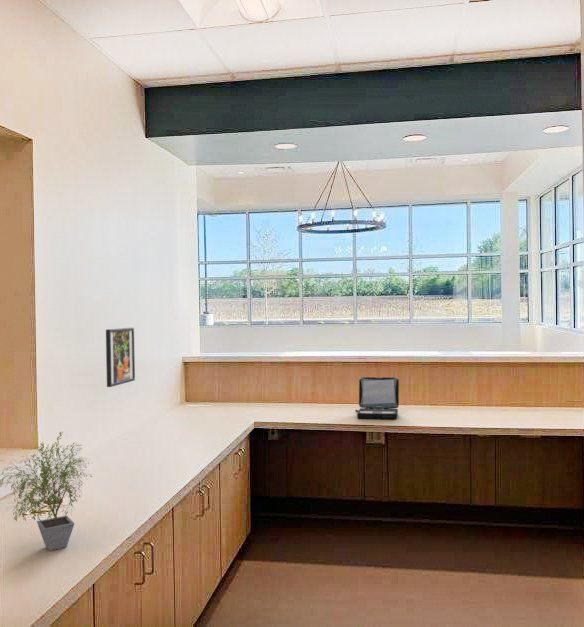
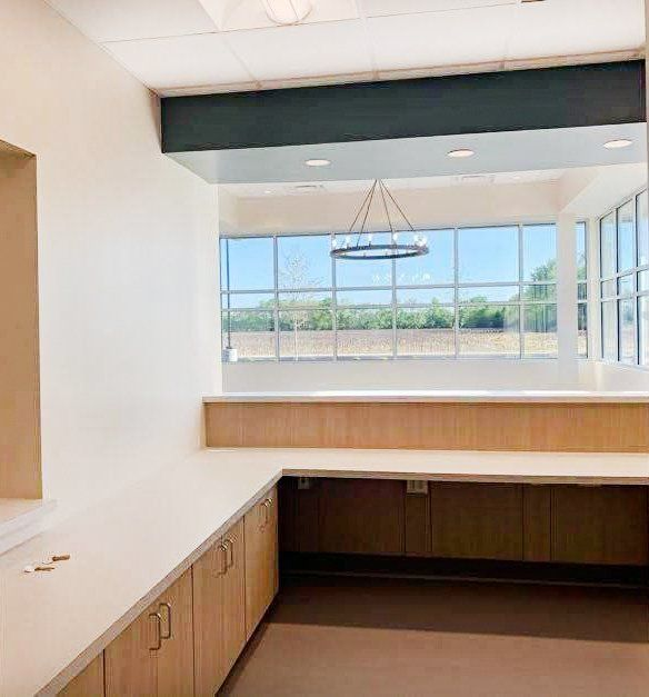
- laptop (377, 397)
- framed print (121, 356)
- potted plant (46, 489)
